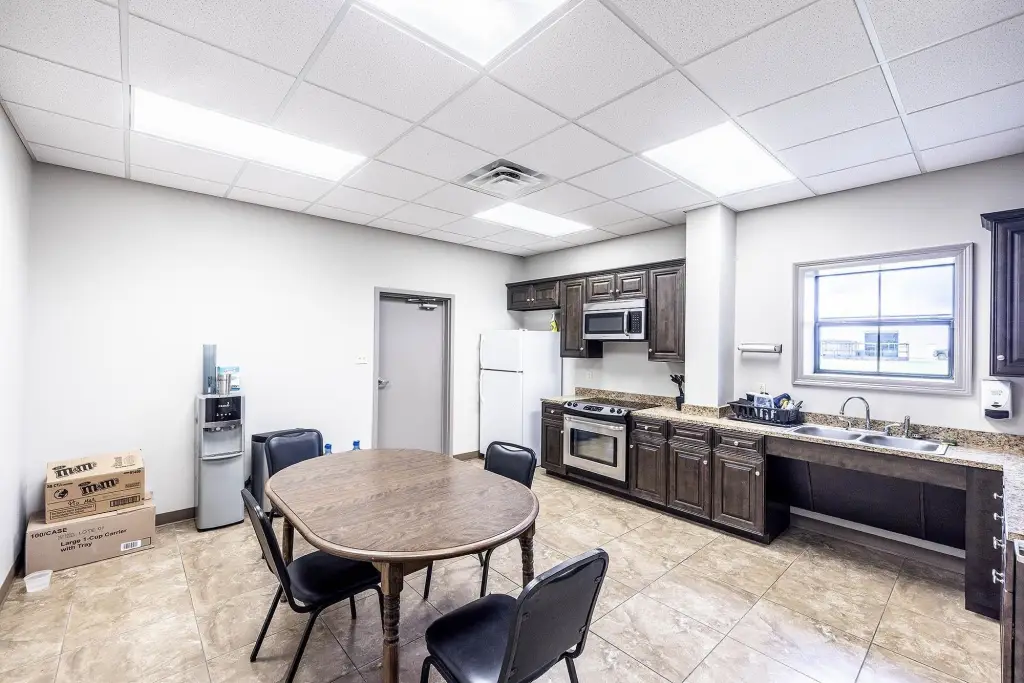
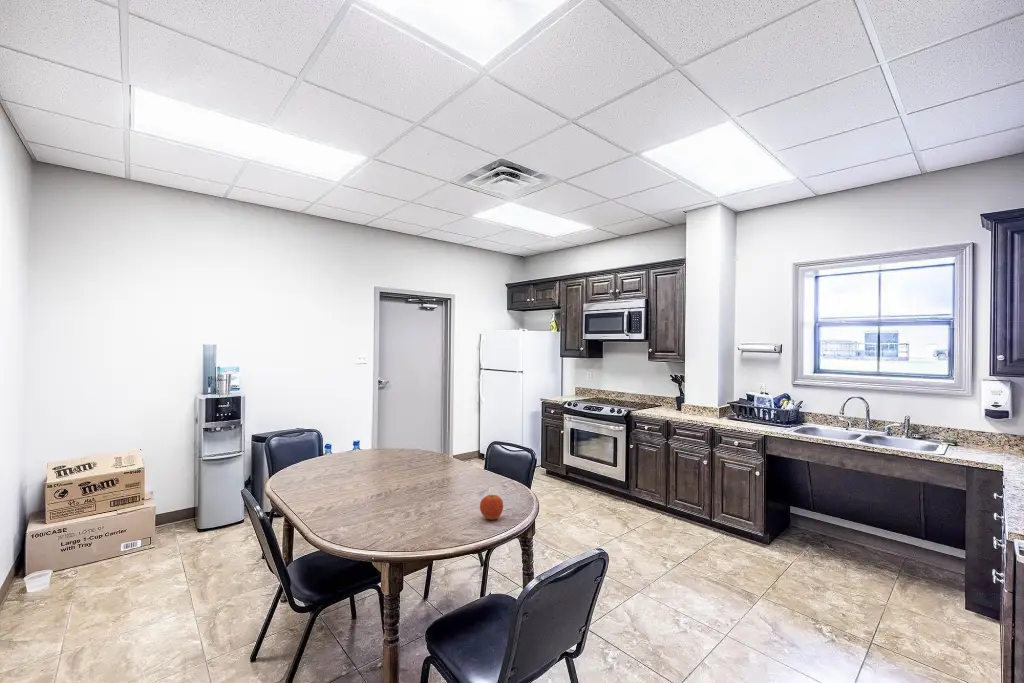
+ fruit (491, 506)
